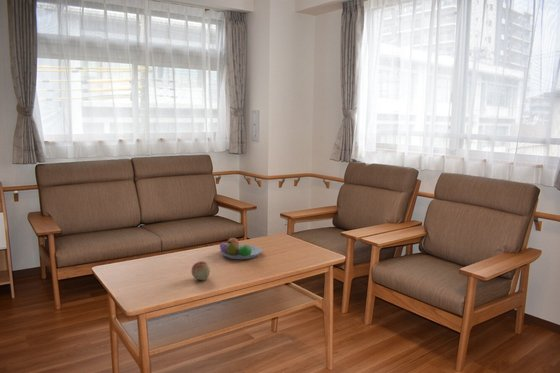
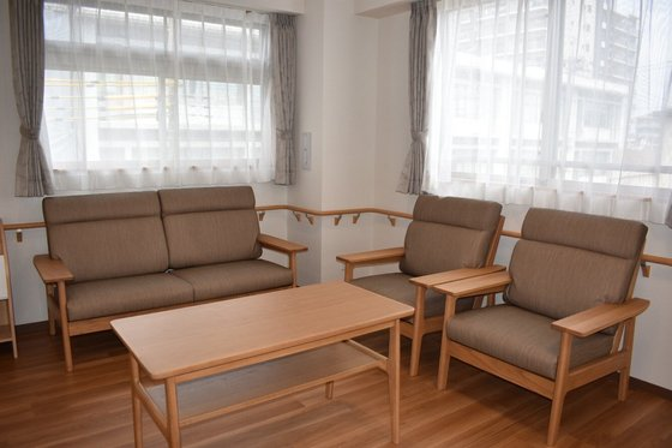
- fruit bowl (240, 246)
- fruit (201, 270)
